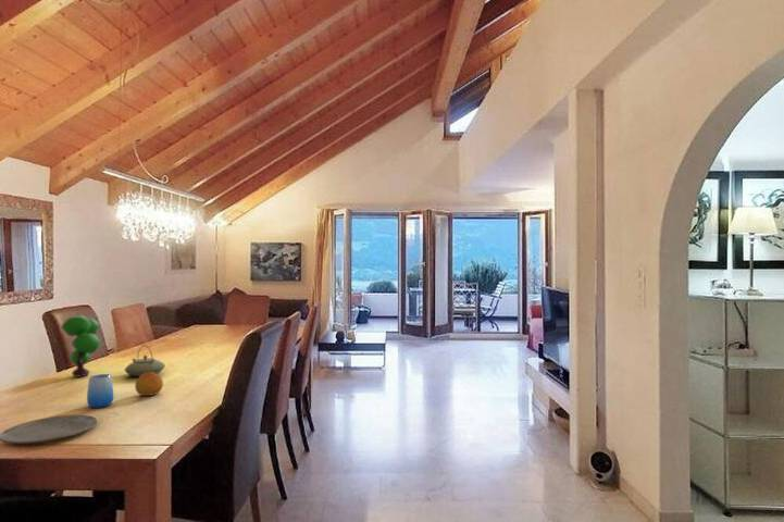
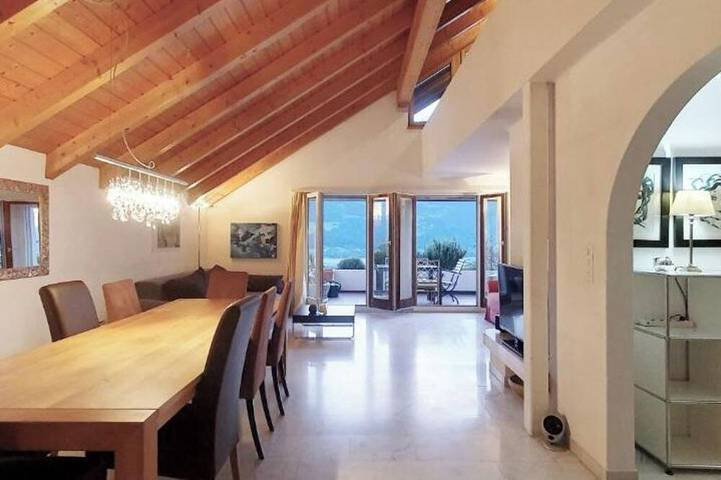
- cup (100, 390)
- plate (50, 430)
- plant (83, 344)
- fruit (149, 383)
- teapot (144, 359)
